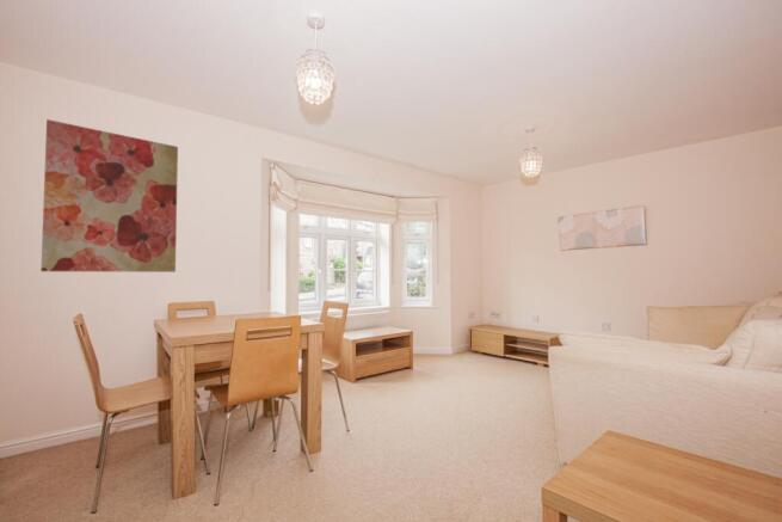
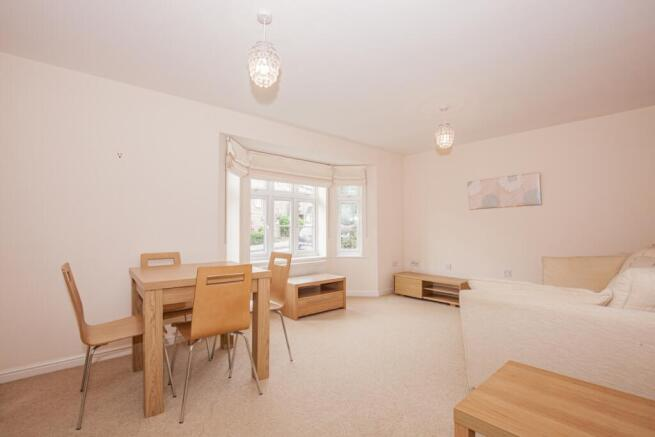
- wall art (116, 202)
